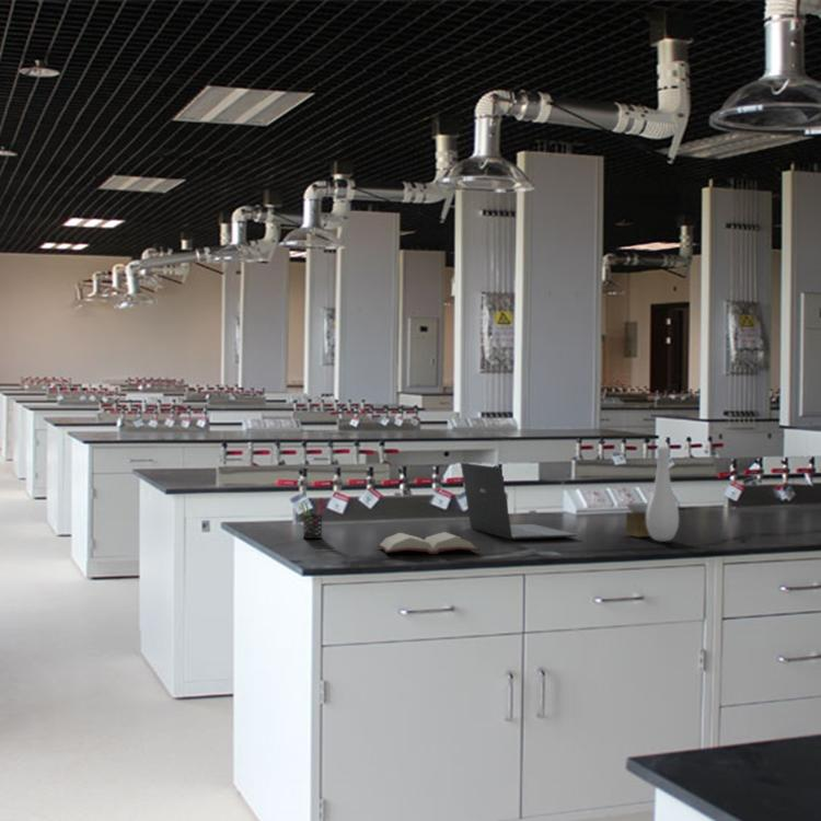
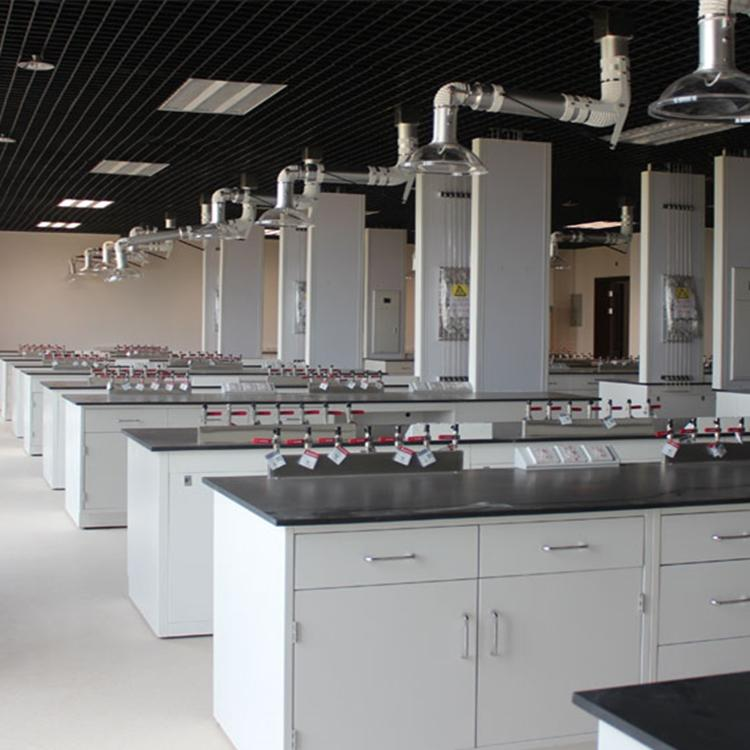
- pen holder (312, 517)
- laptop (506, 499)
- hardback book (427, 542)
- vase (652, 493)
